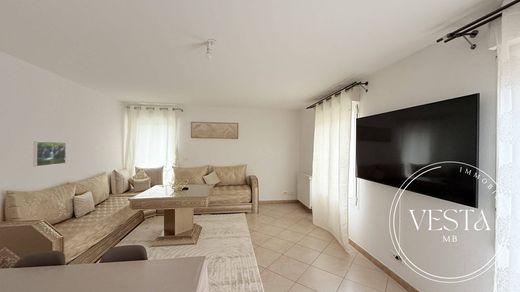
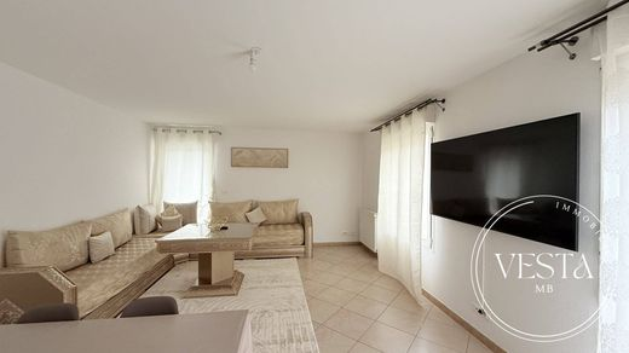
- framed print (51, 153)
